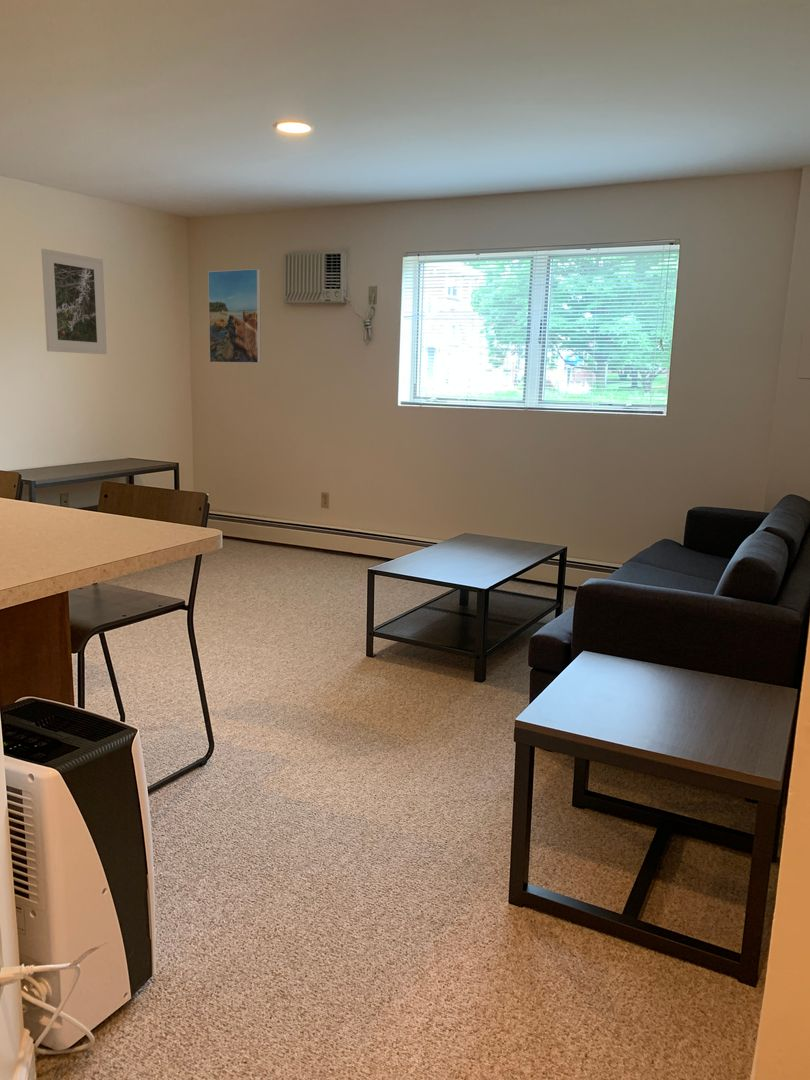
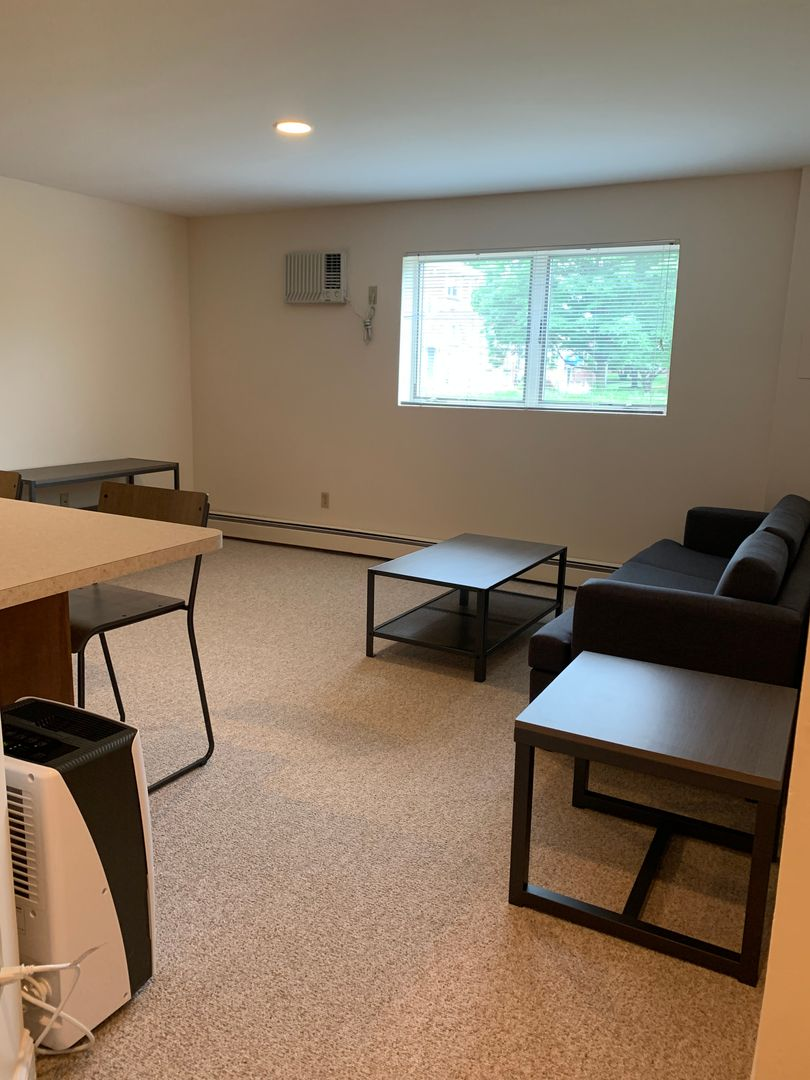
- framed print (75, 304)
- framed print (234, 317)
